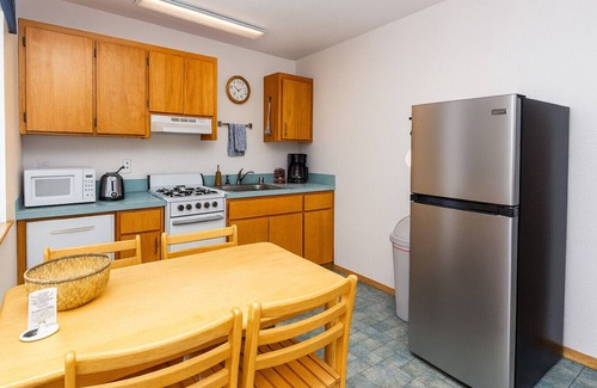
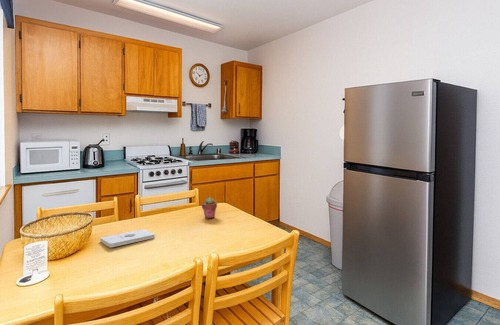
+ potted succulent (209, 207)
+ notepad (128, 237)
